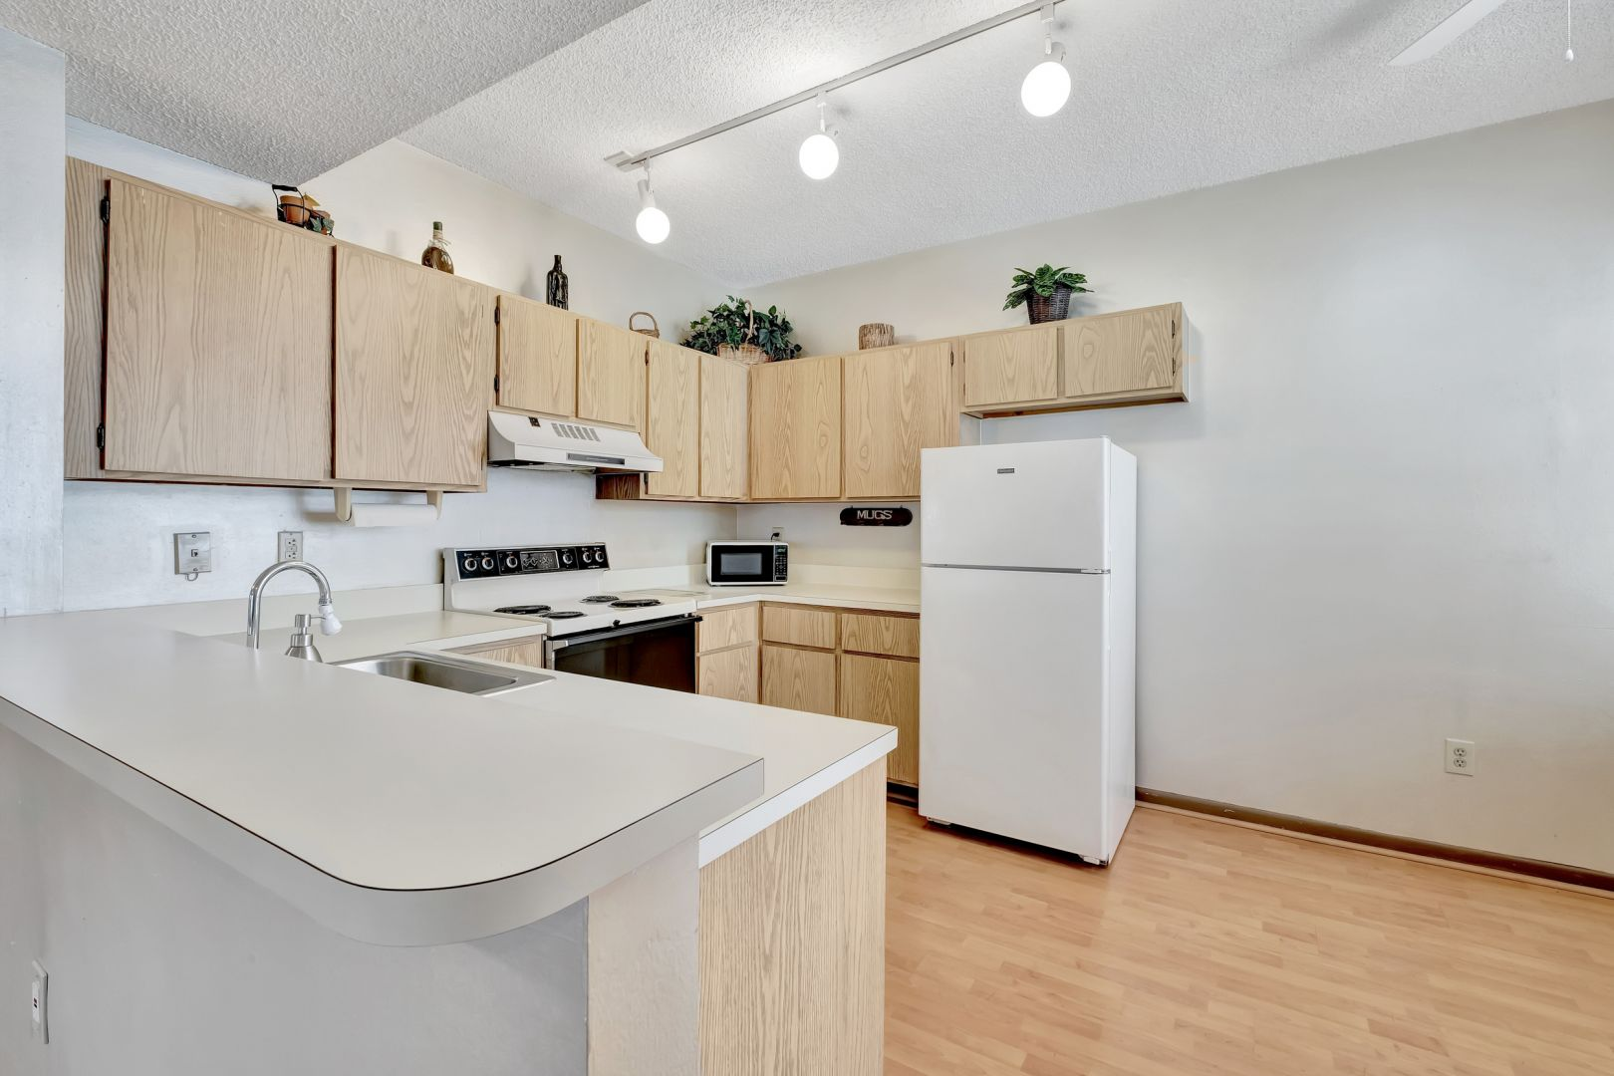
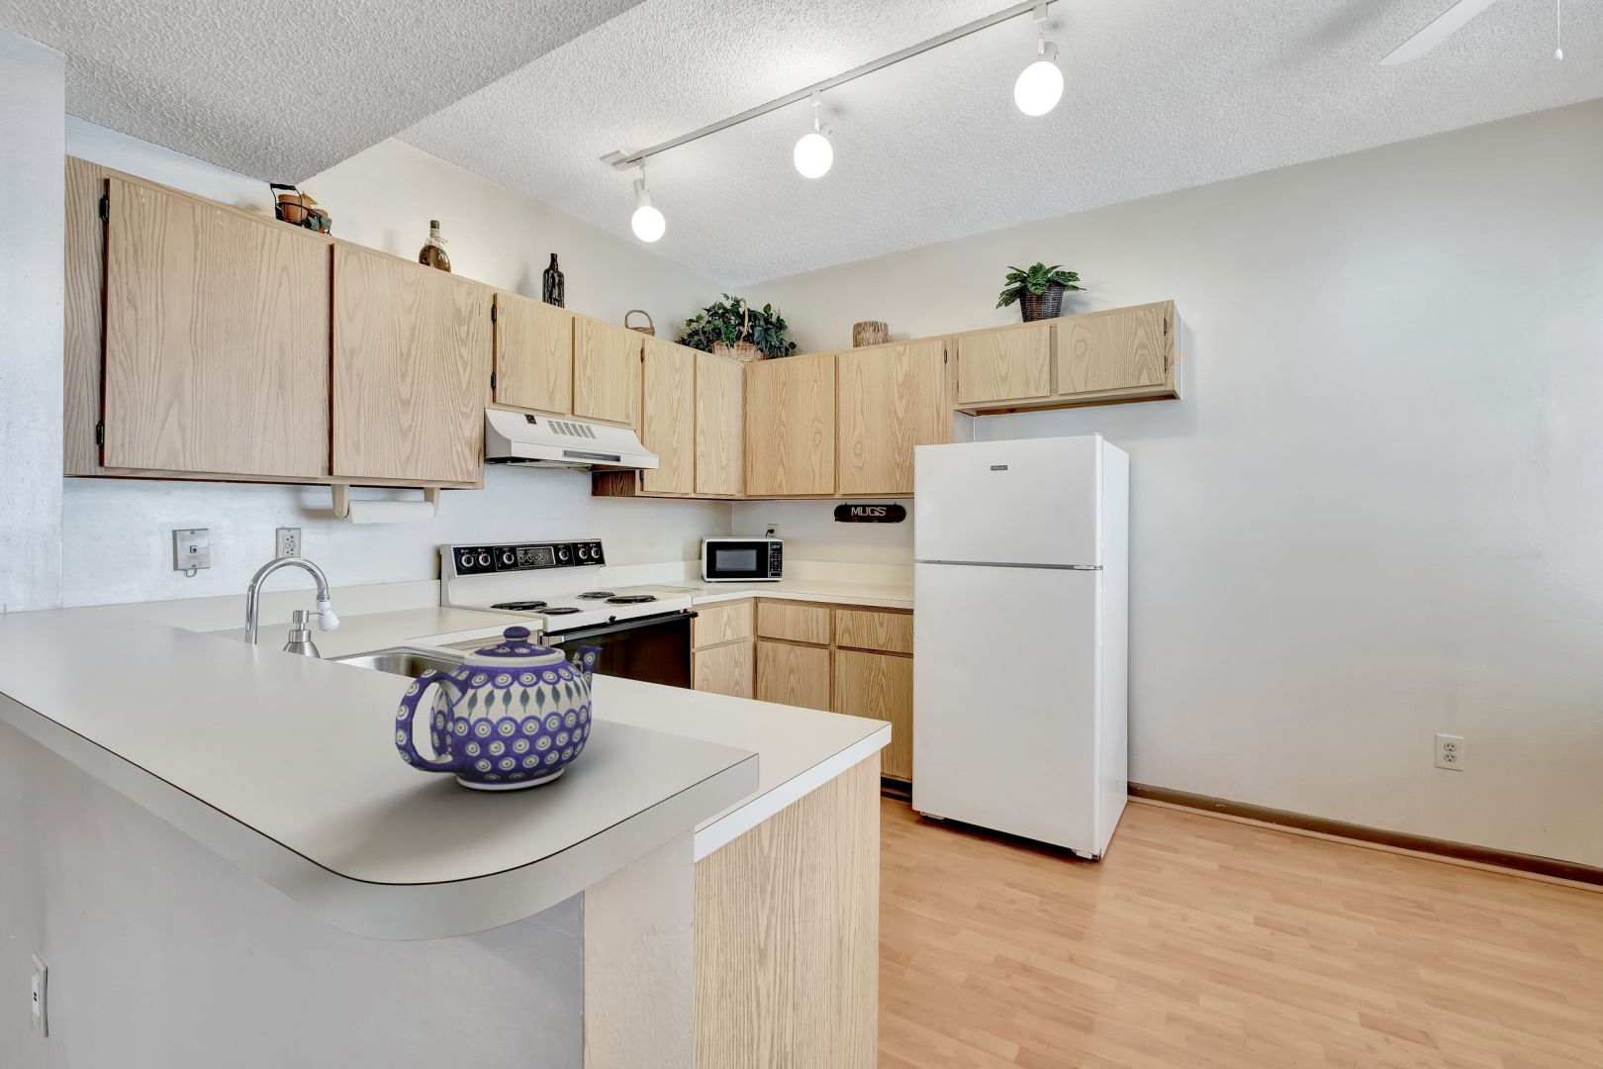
+ teapot (514, 700)
